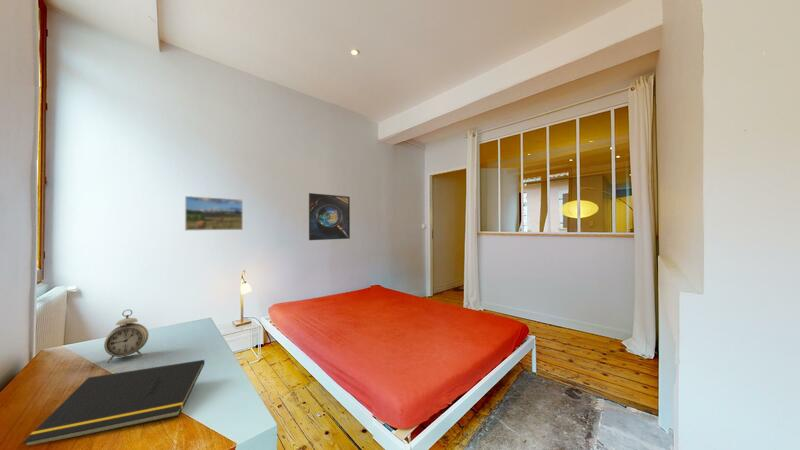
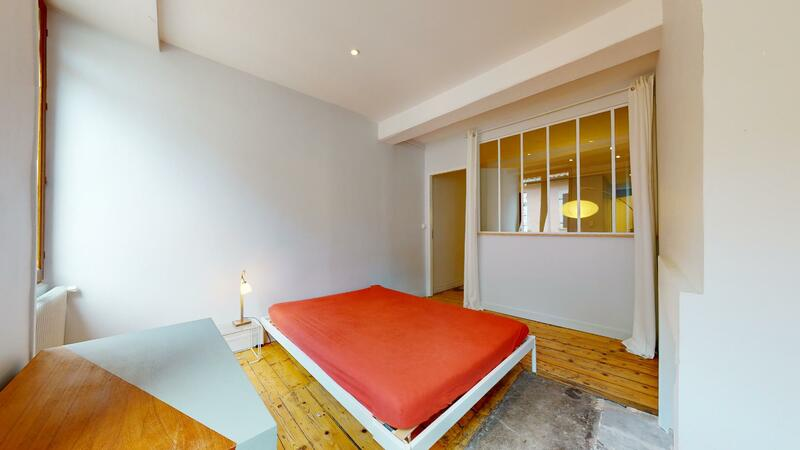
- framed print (330, 217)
- alarm clock (126, 333)
- notepad (131, 395)
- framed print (215, 214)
